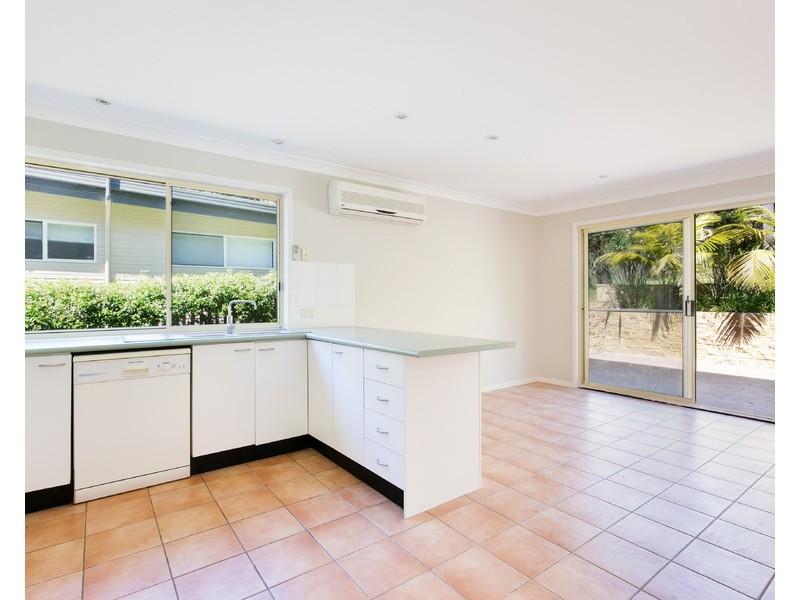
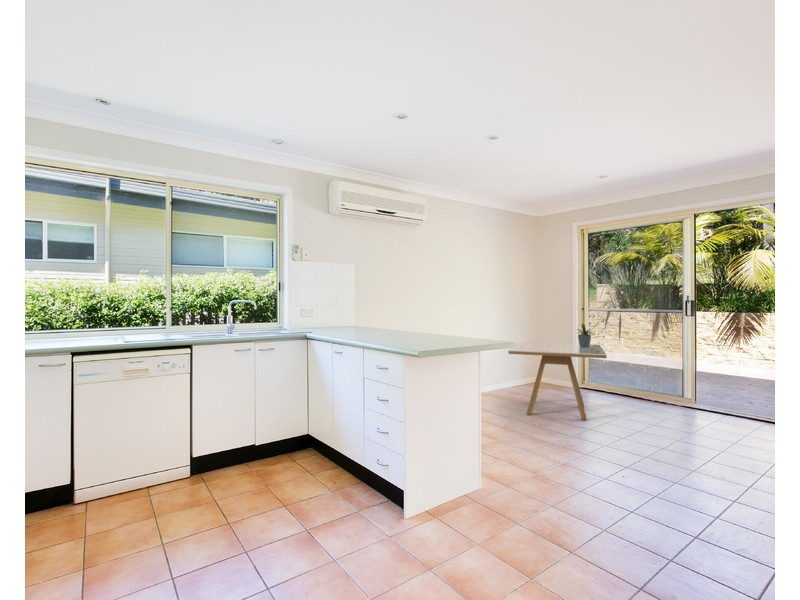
+ dining table (570, 375)
+ potted plant (585, 335)
